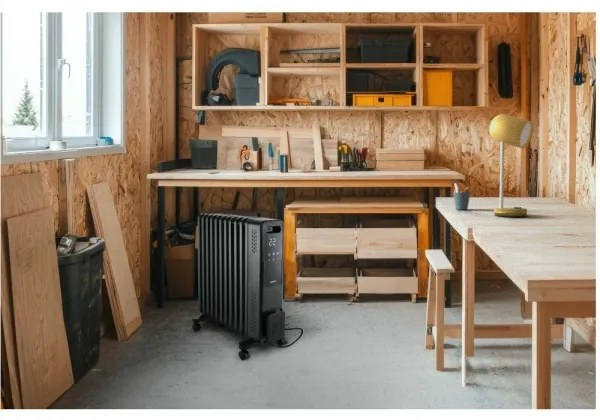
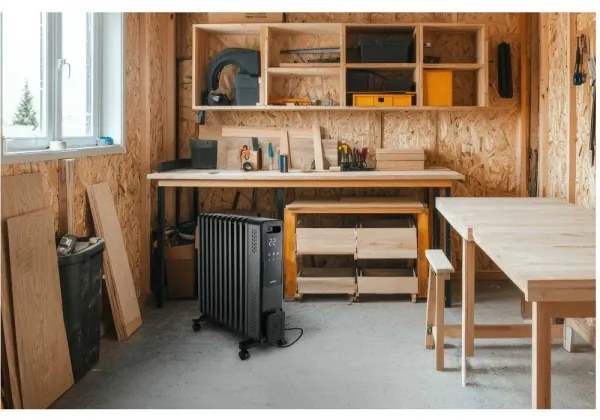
- pen holder (461, 196)
- desk lamp (503, 164)
